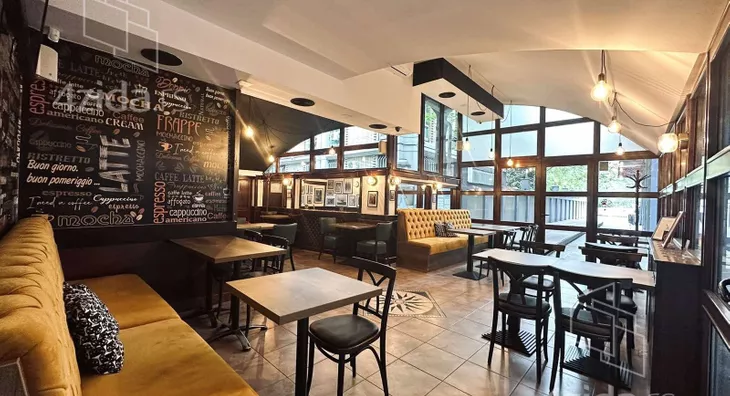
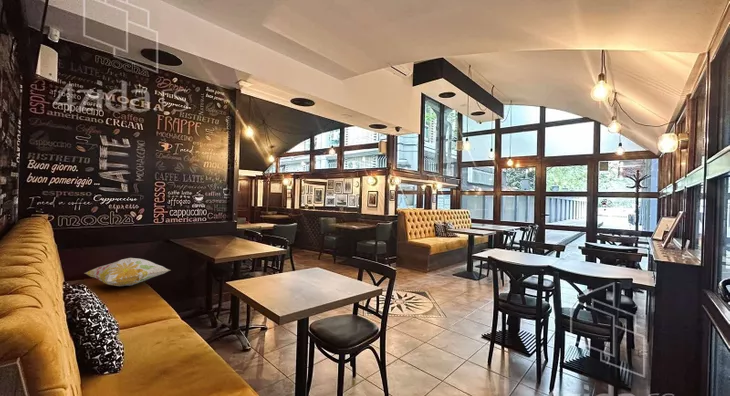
+ decorative pillow (128, 271)
